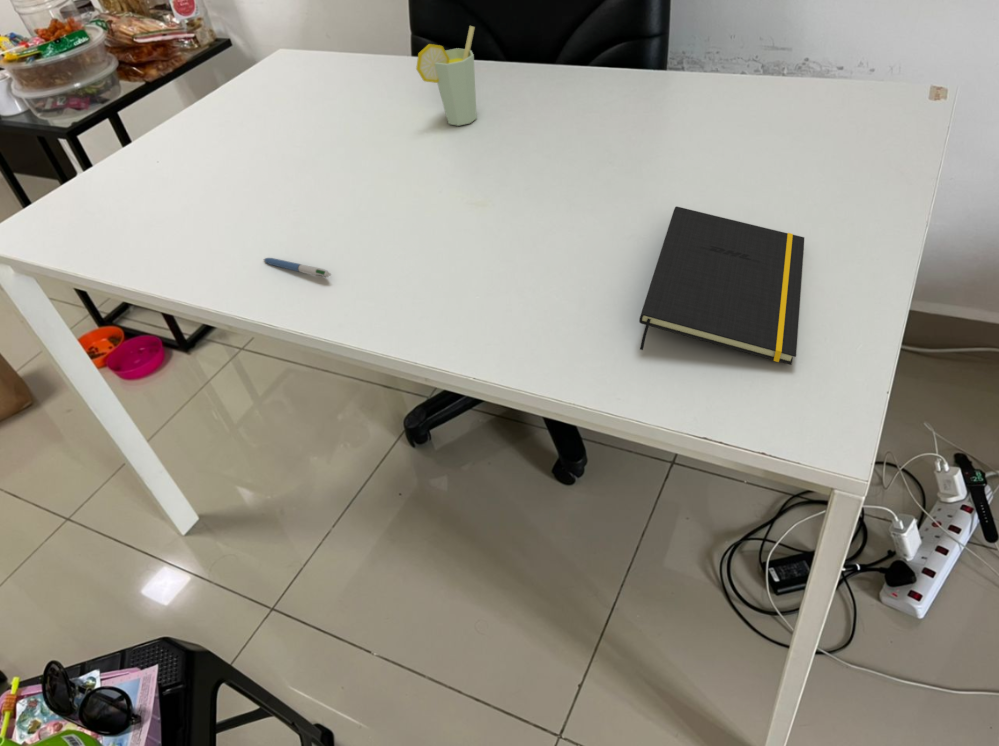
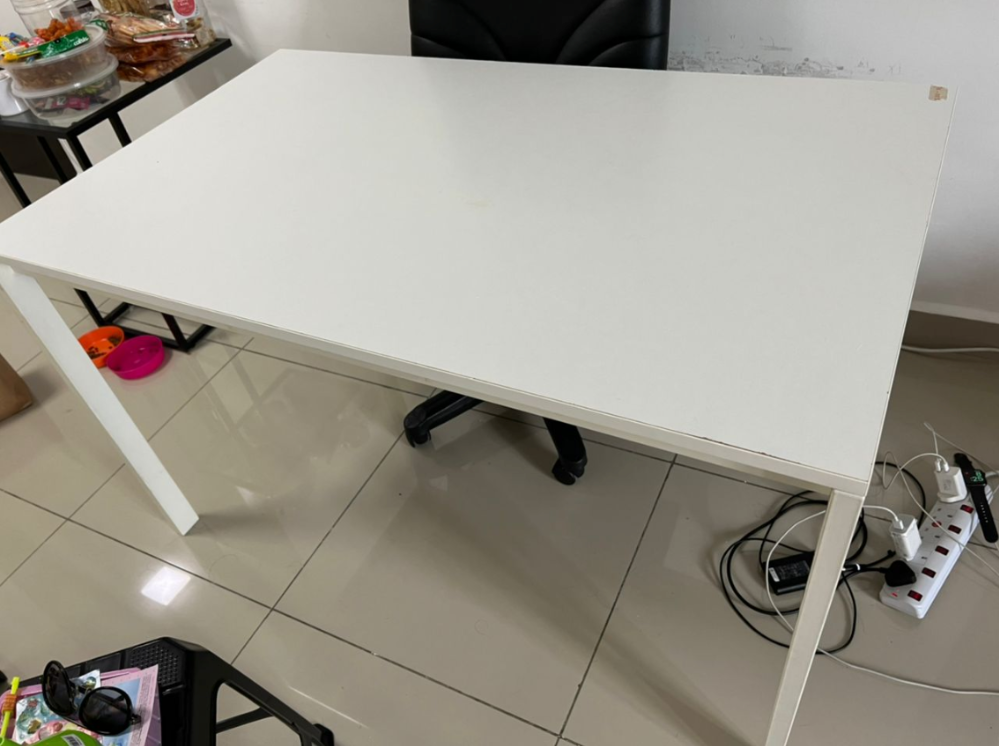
- pen (296, 265)
- cup (450, 79)
- notepad (727, 277)
